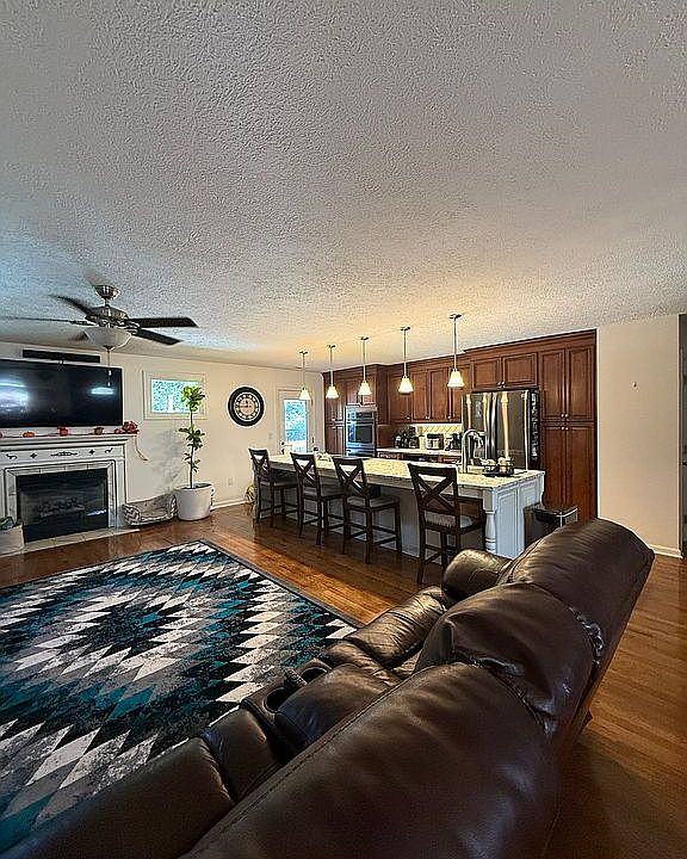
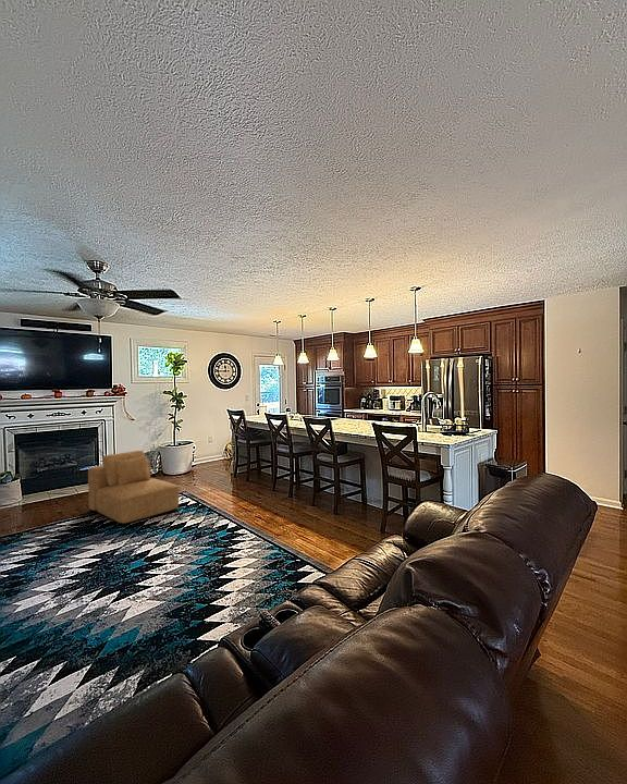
+ armchair (133, 482)
